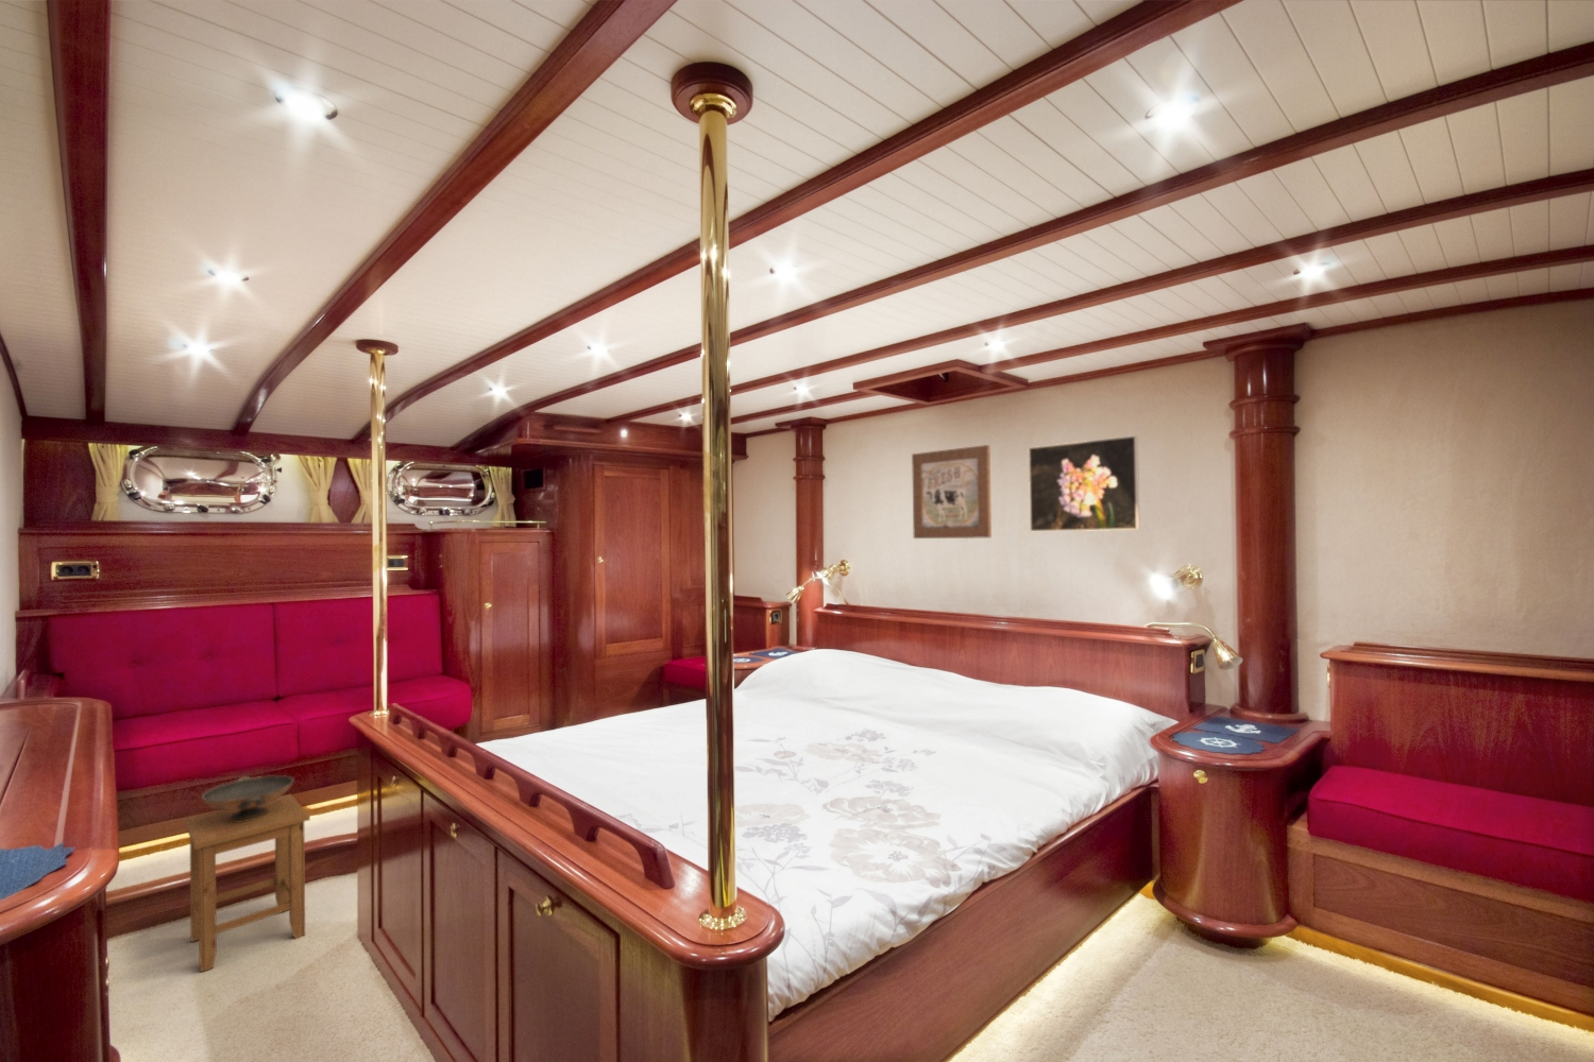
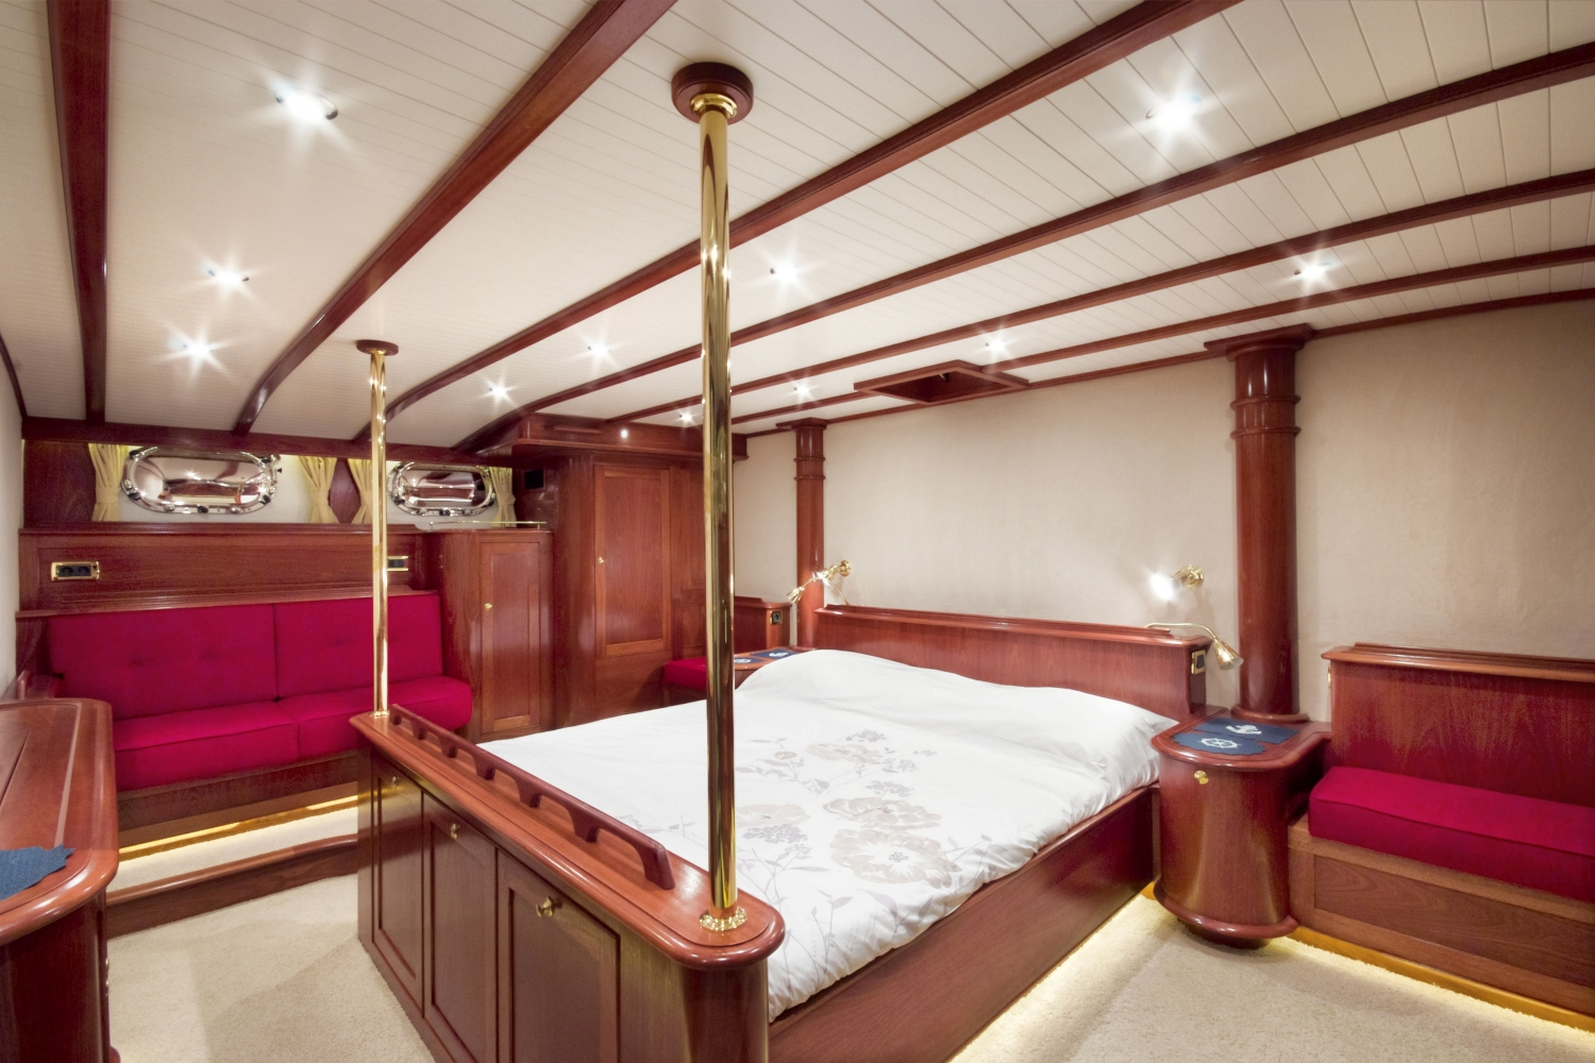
- wall art (949, 494)
- stool (249, 884)
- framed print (1080, 486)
- decorative bowl (249, 800)
